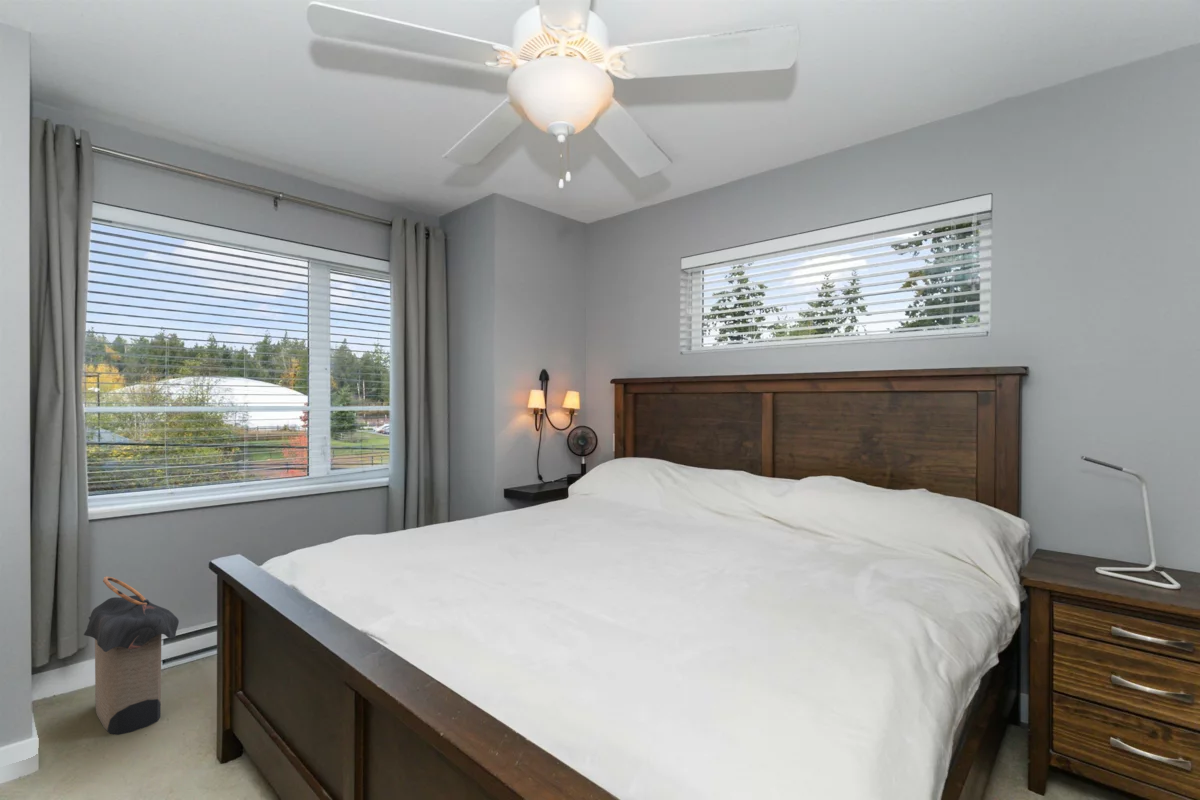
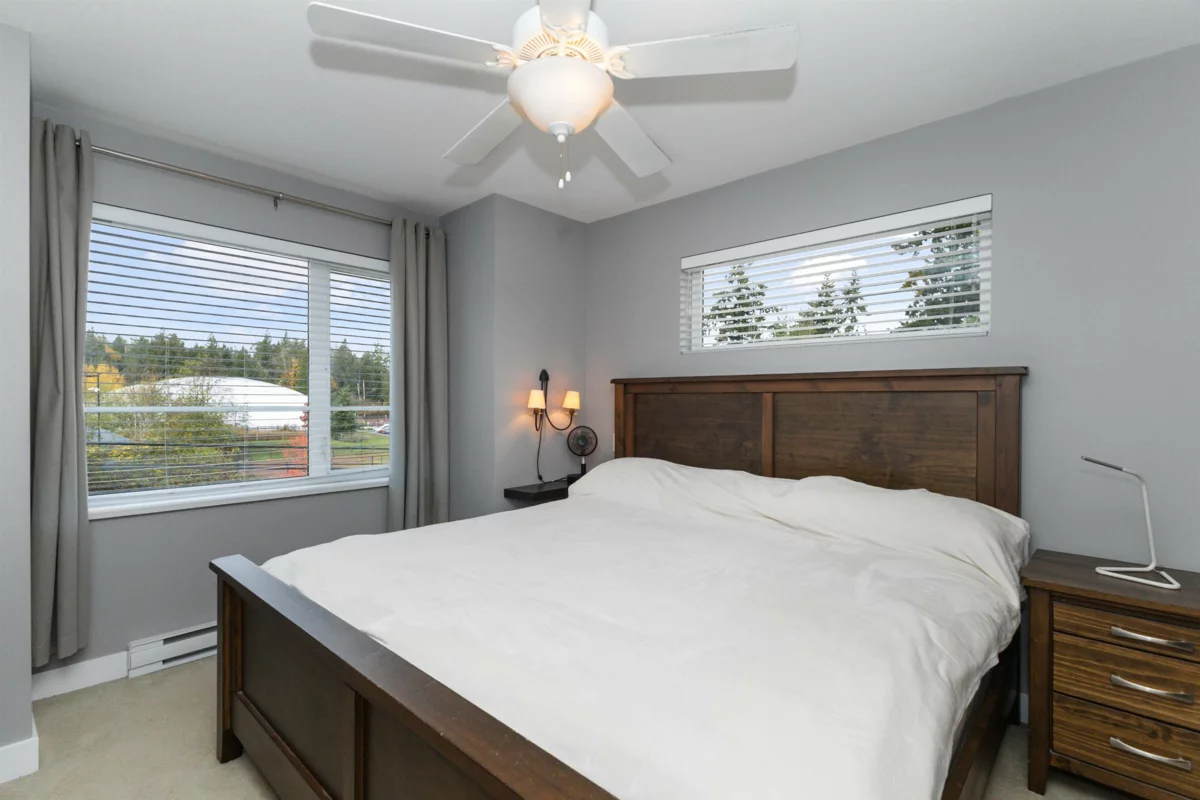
- laundry hamper (131, 644)
